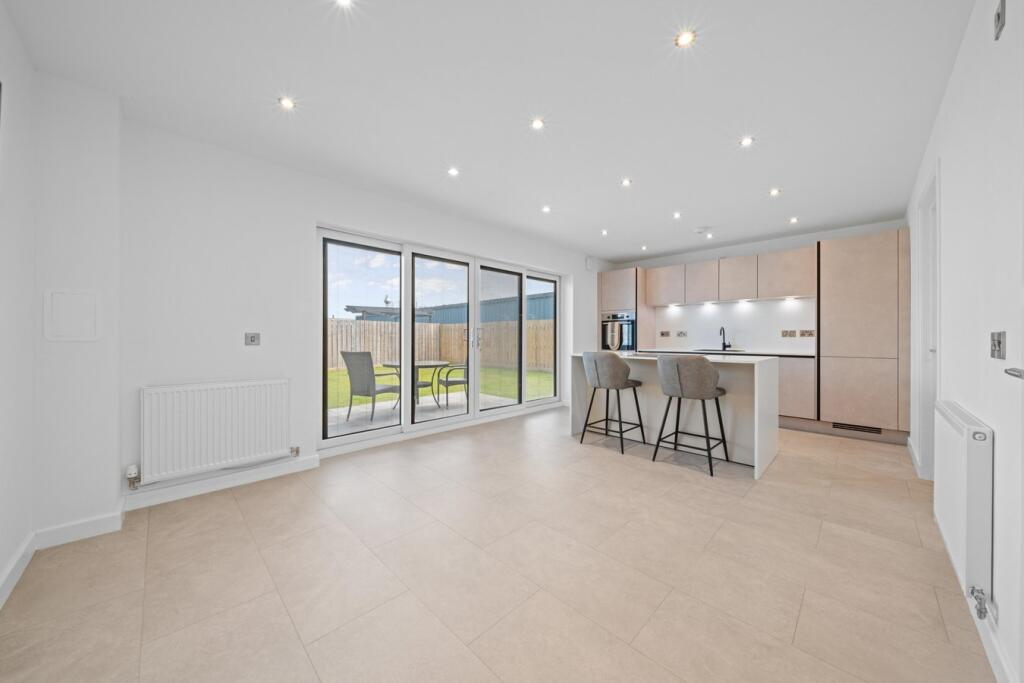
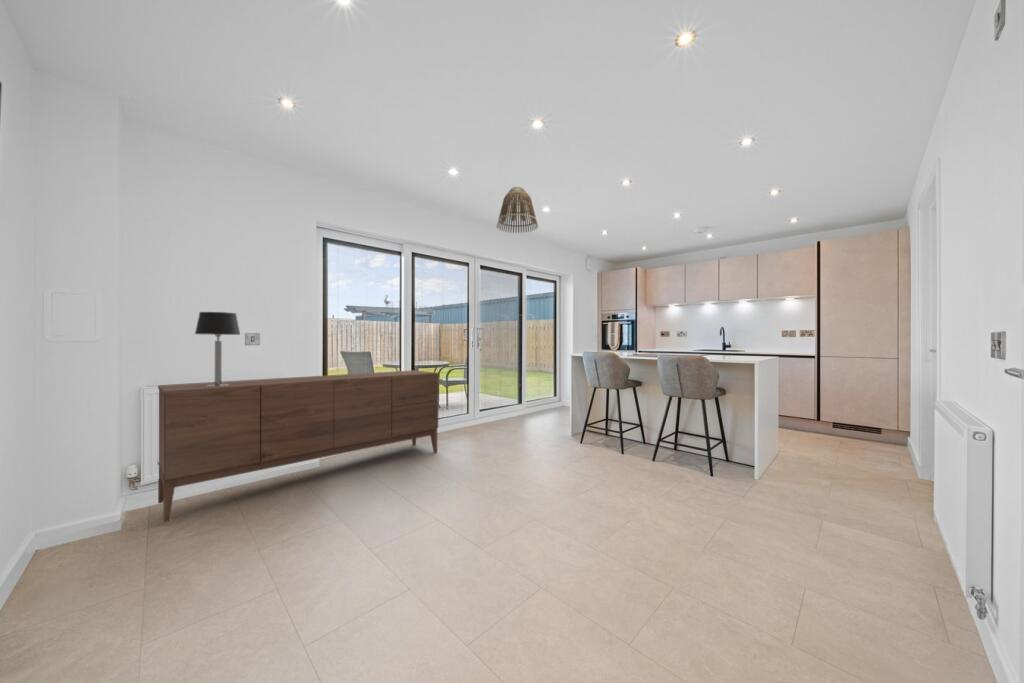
+ table lamp (218, 348)
+ sideboard (322, 426)
+ lamp shade (516, 207)
